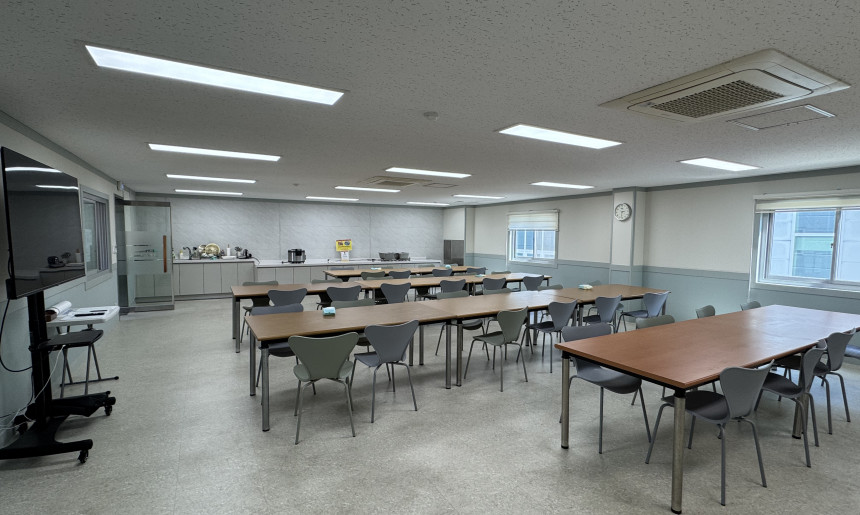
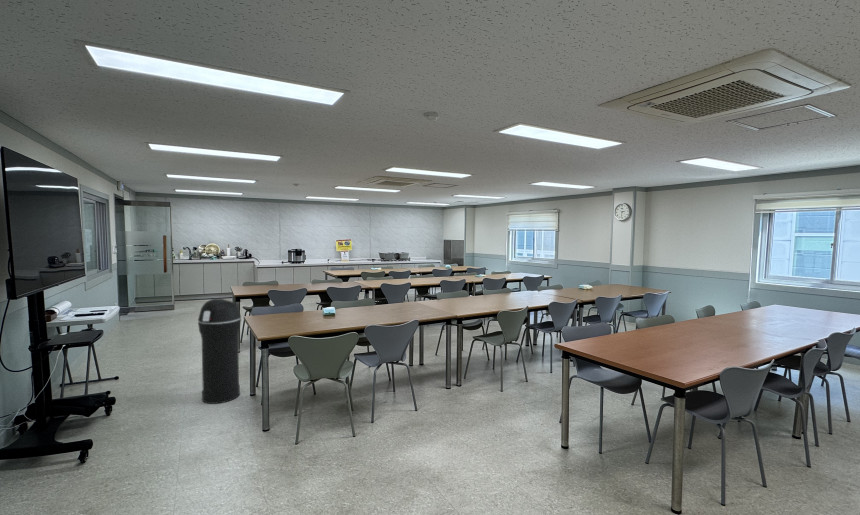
+ trash can (219, 348)
